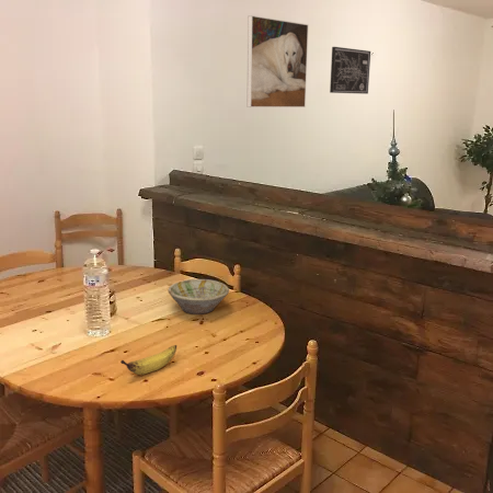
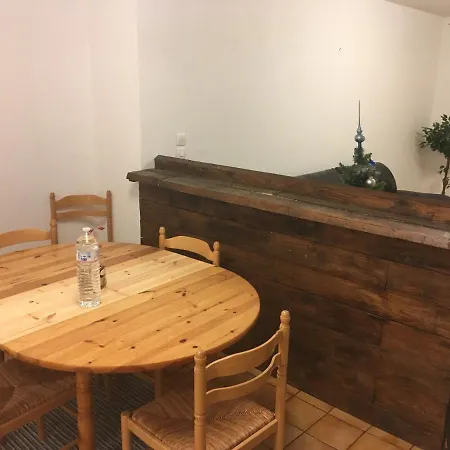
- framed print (278, 65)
- bowl (198, 298)
- banana (150, 360)
- wall art (351, 71)
